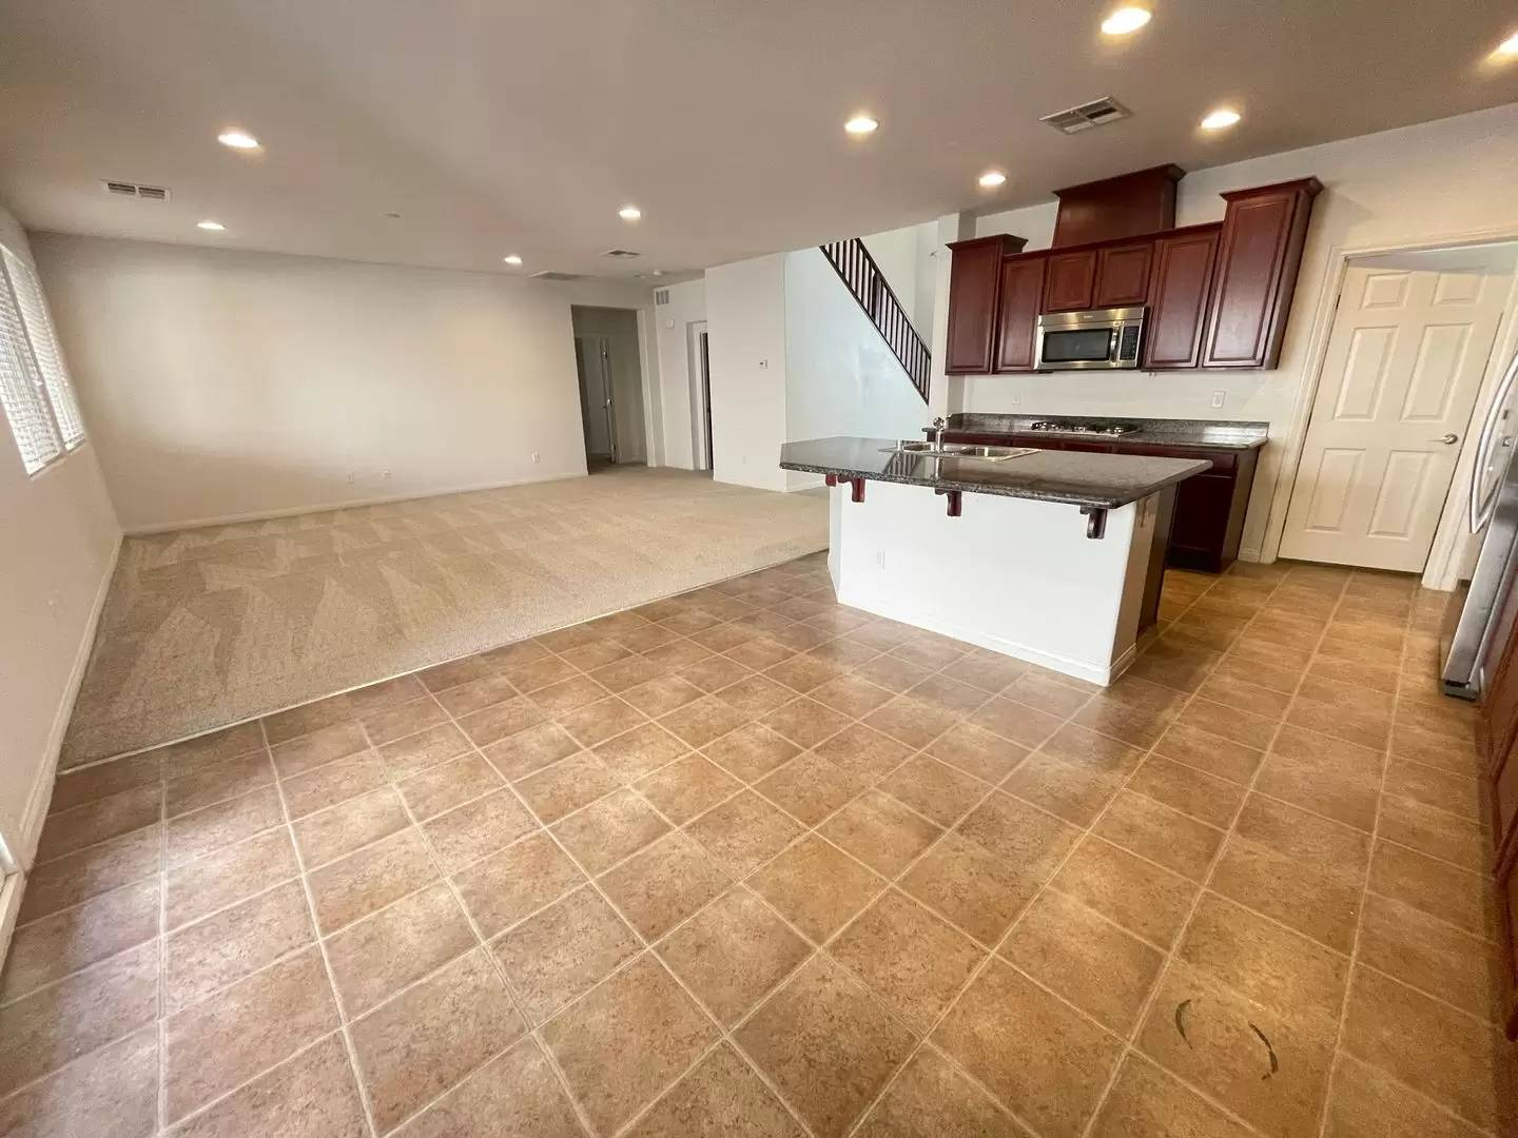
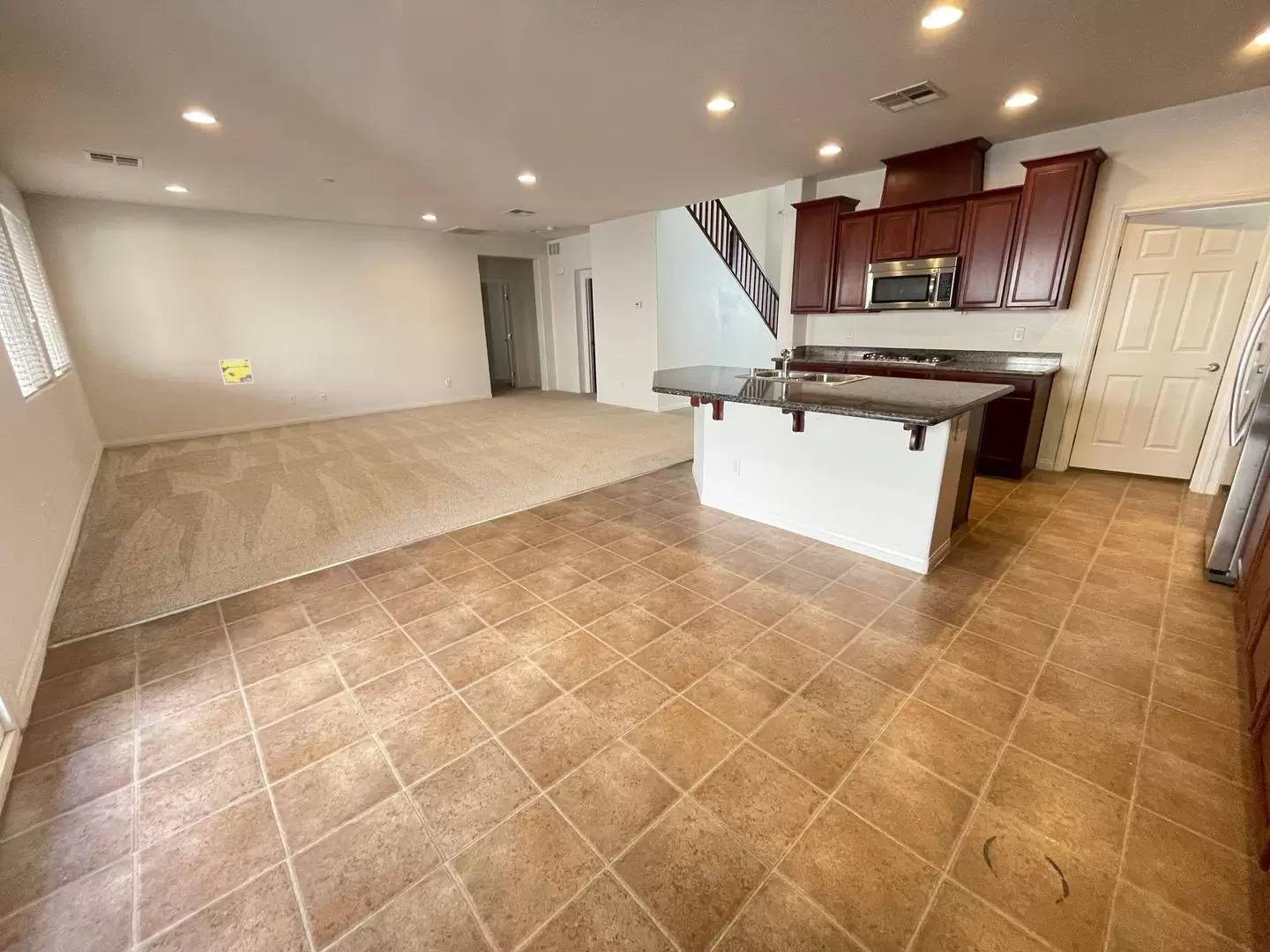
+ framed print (236, 371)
